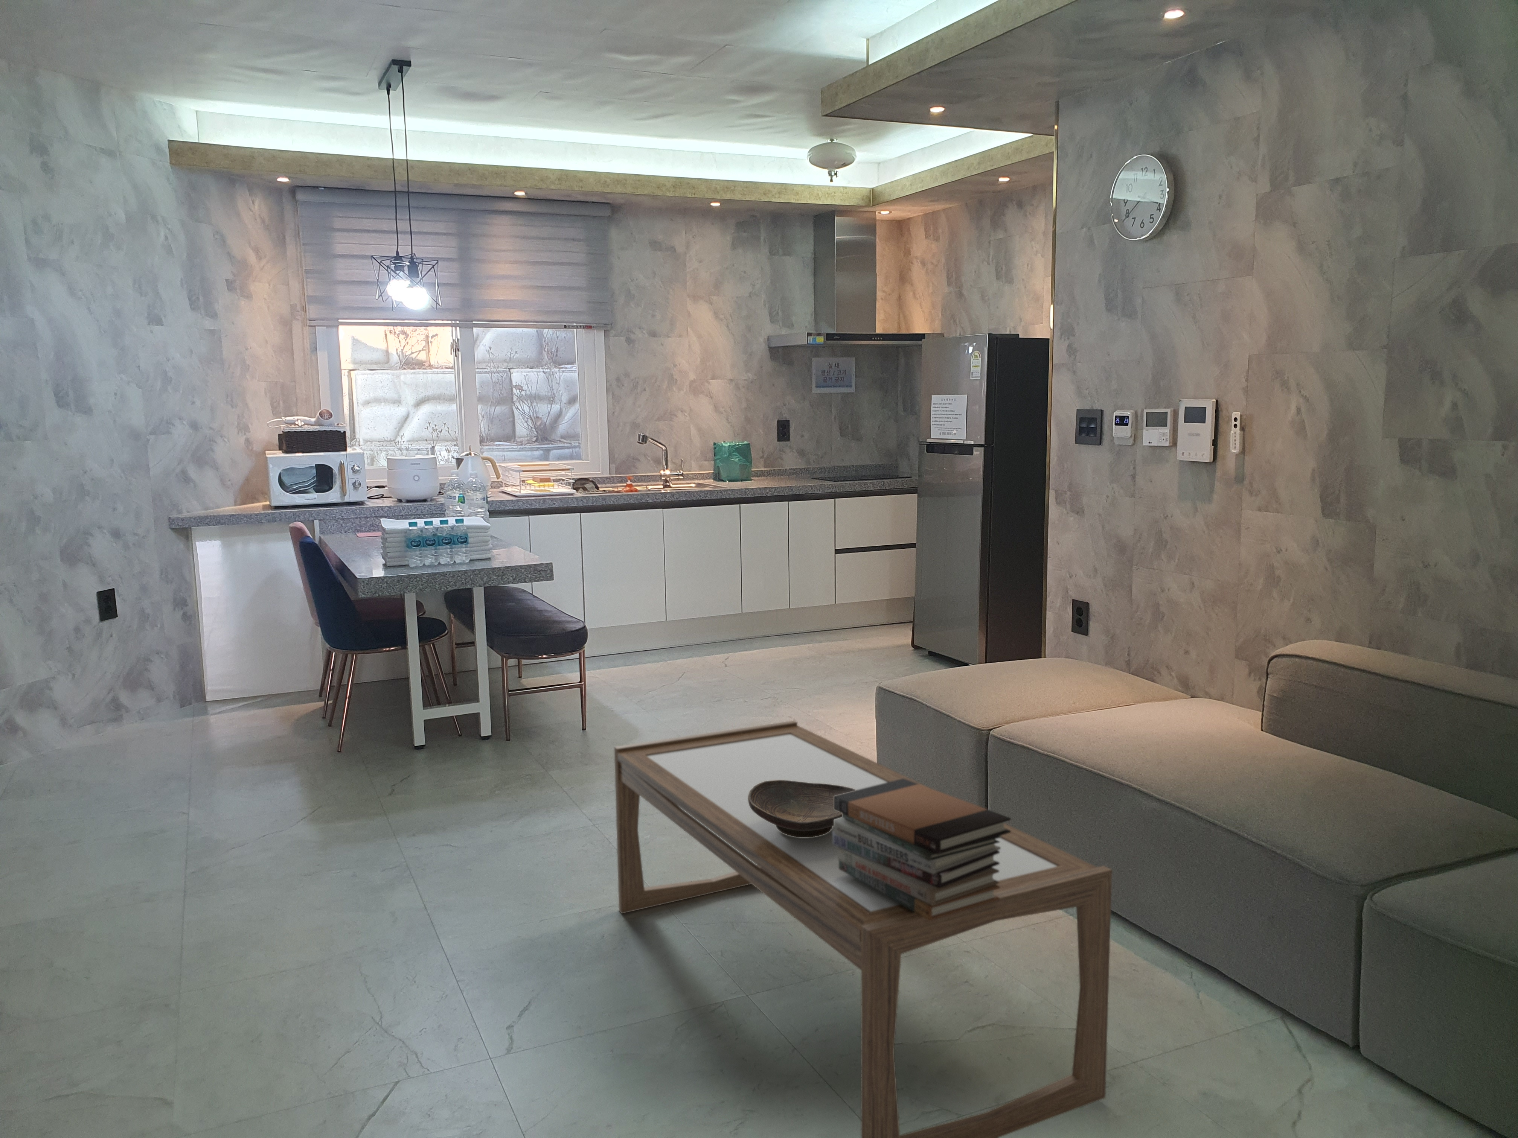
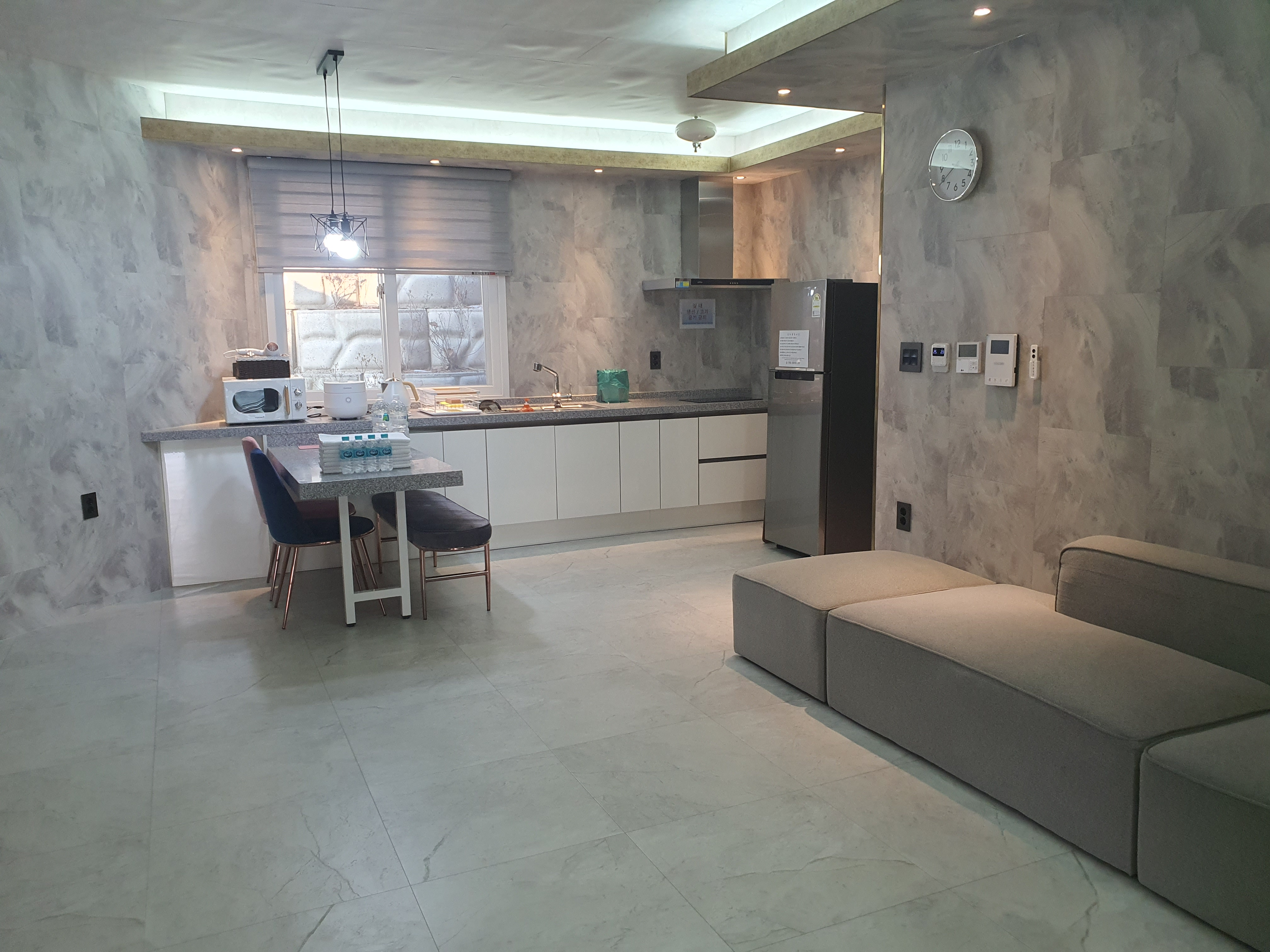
- decorative bowl (807, 804)
- book stack (917, 844)
- coffee table (821, 895)
